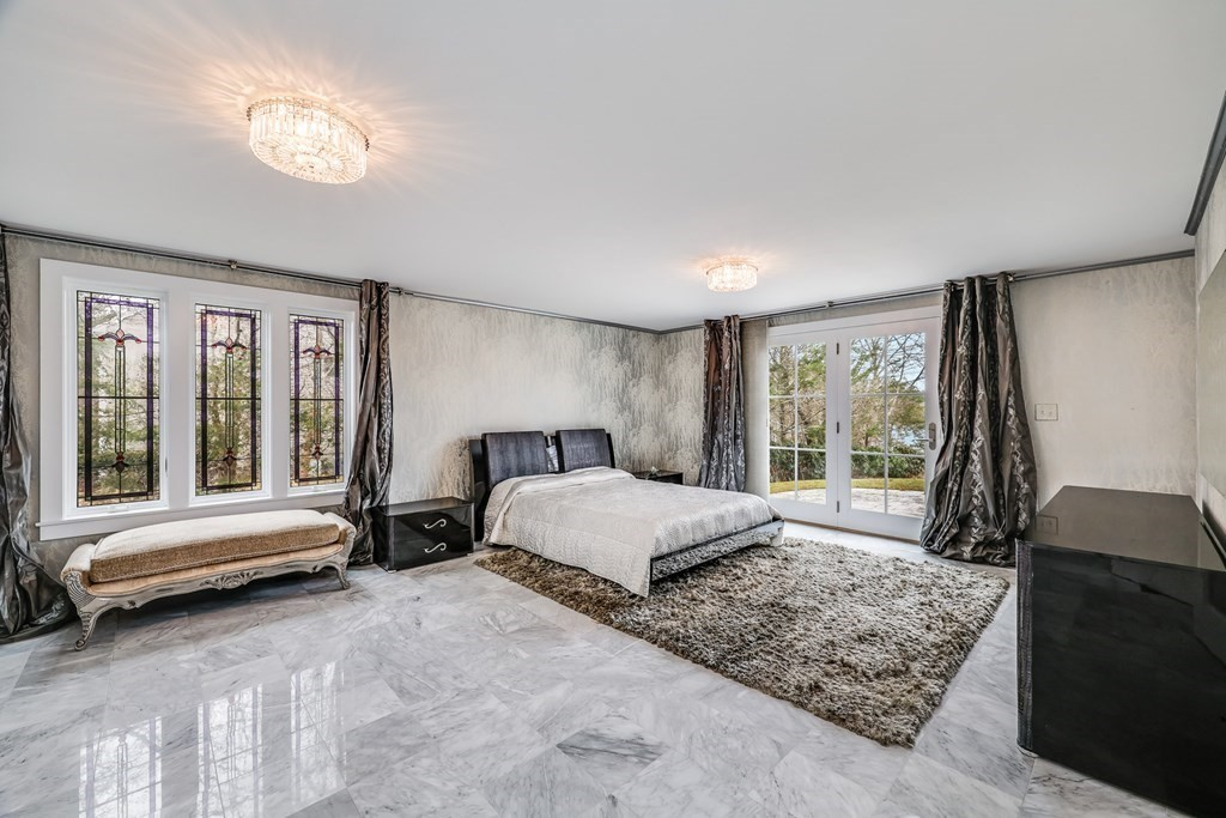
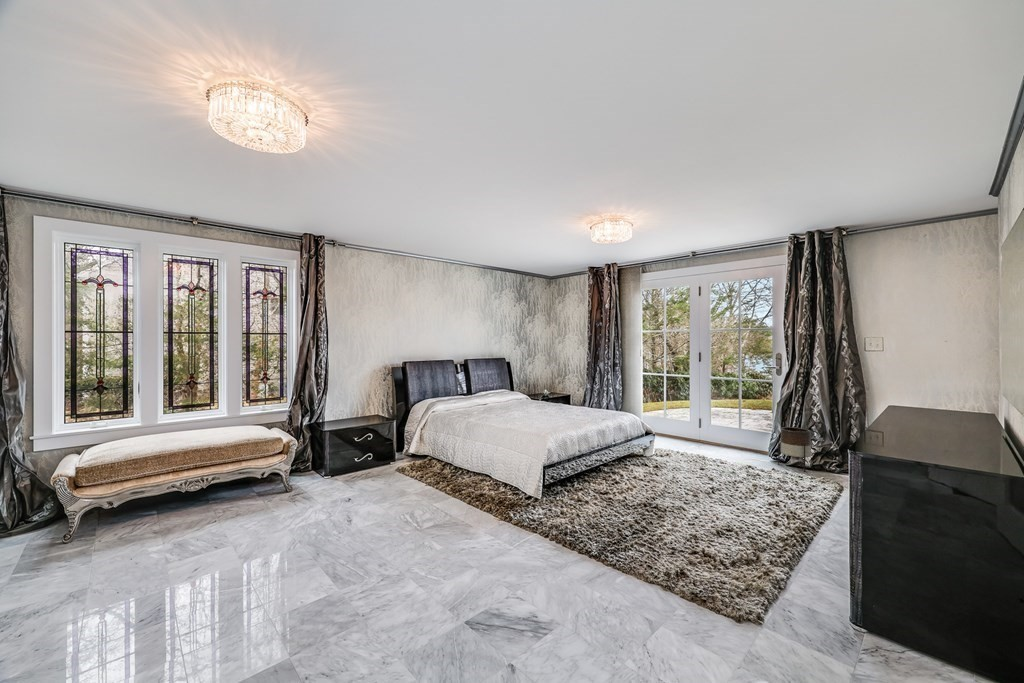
+ planter (794, 448)
